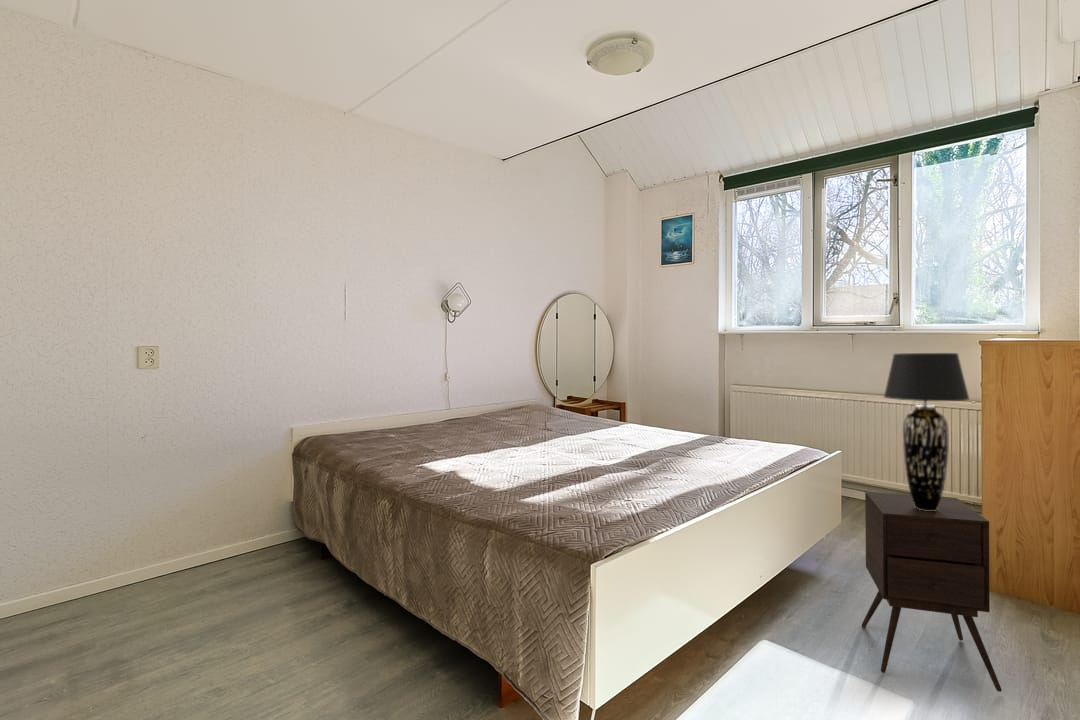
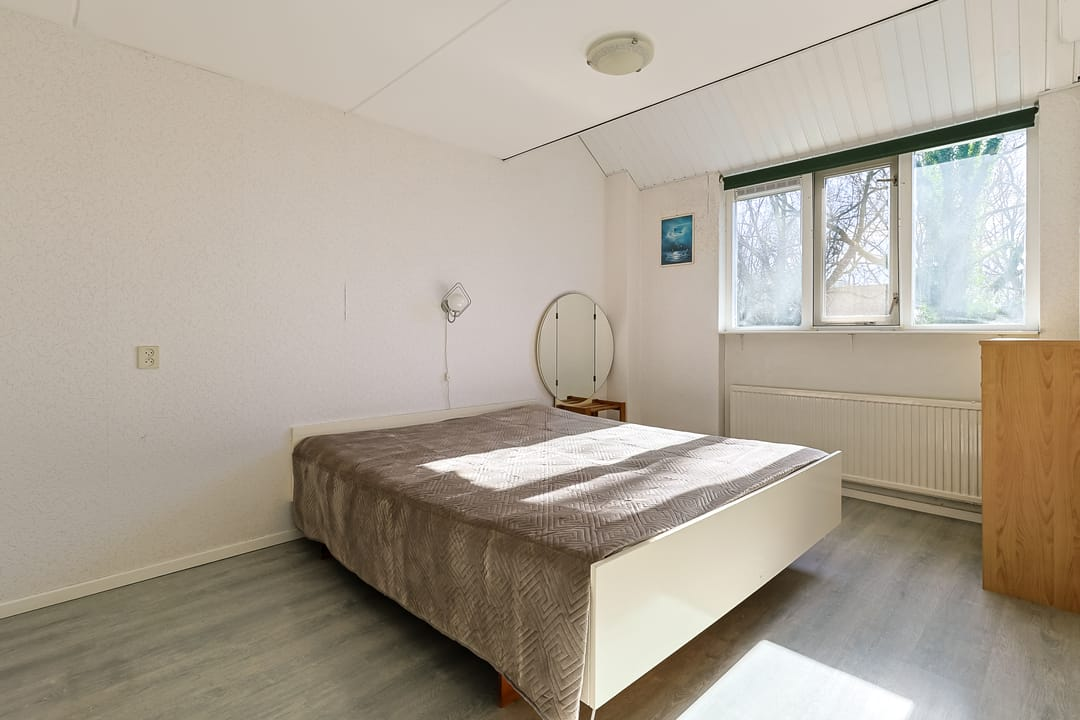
- side table (924, 581)
- table lamp (925, 430)
